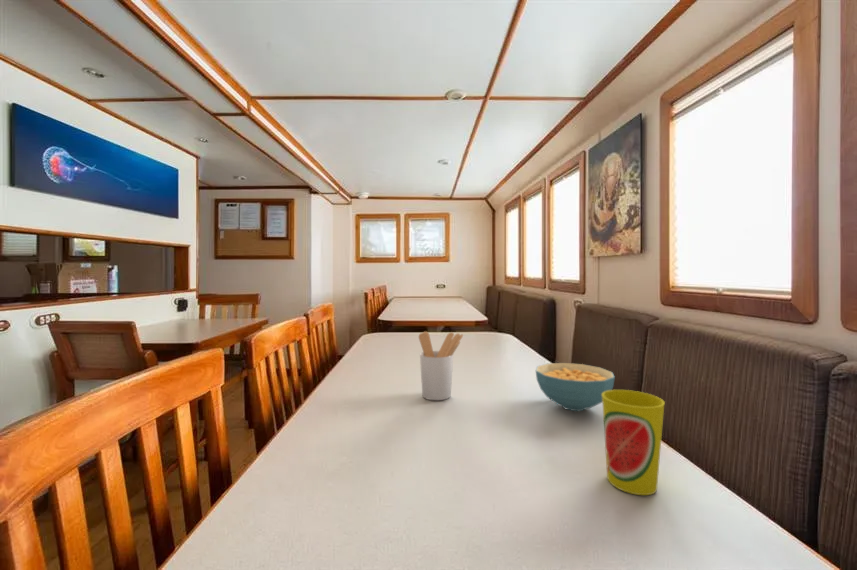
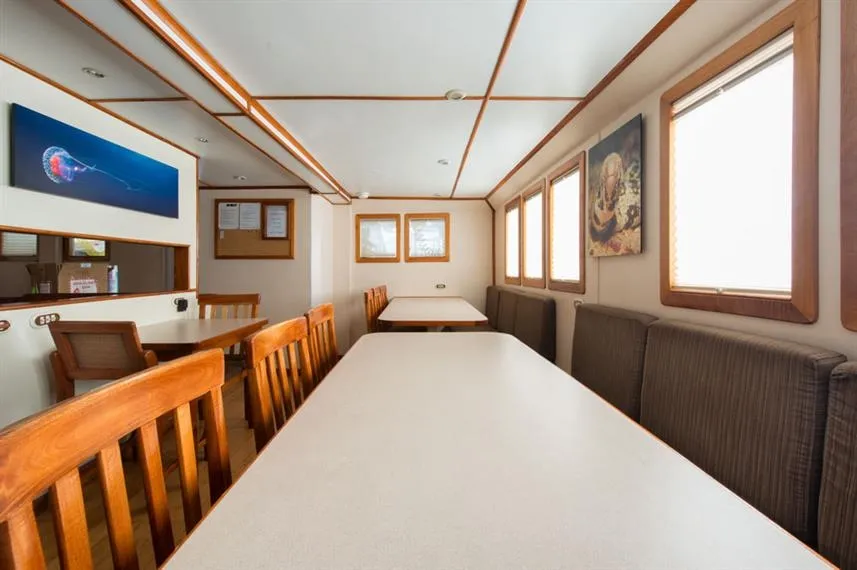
- cup (631, 440)
- utensil holder (442, 363)
- cereal bowl (573, 389)
